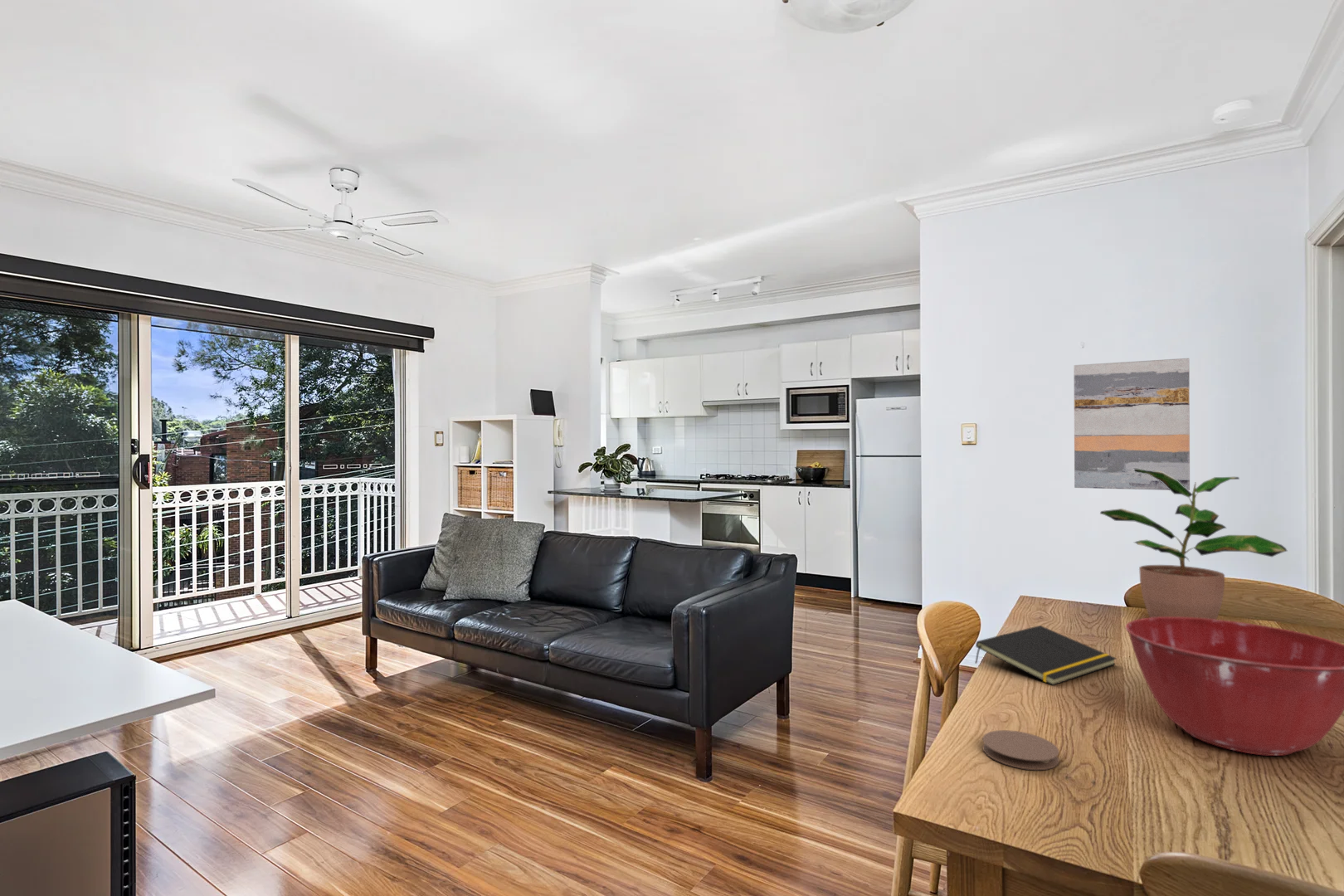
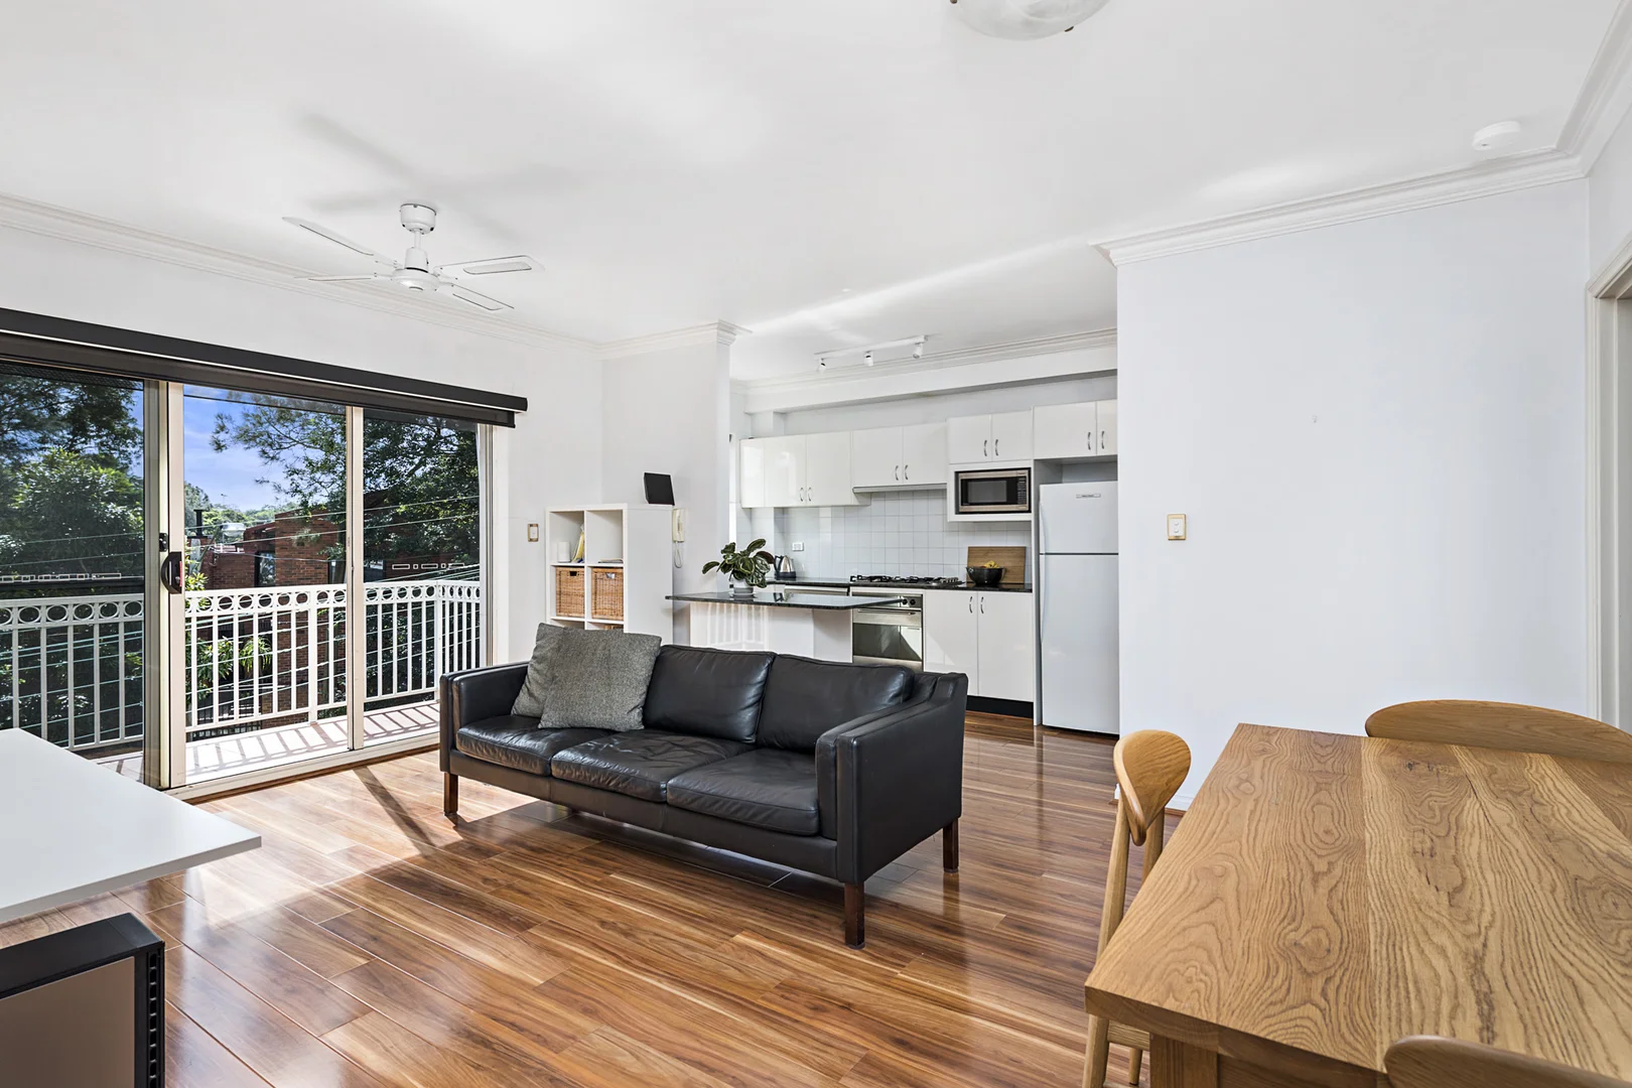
- notepad (1045, 652)
- coaster (1020, 748)
- potted plant (1185, 547)
- wall art (1129, 425)
- mixing bowl (1236, 687)
